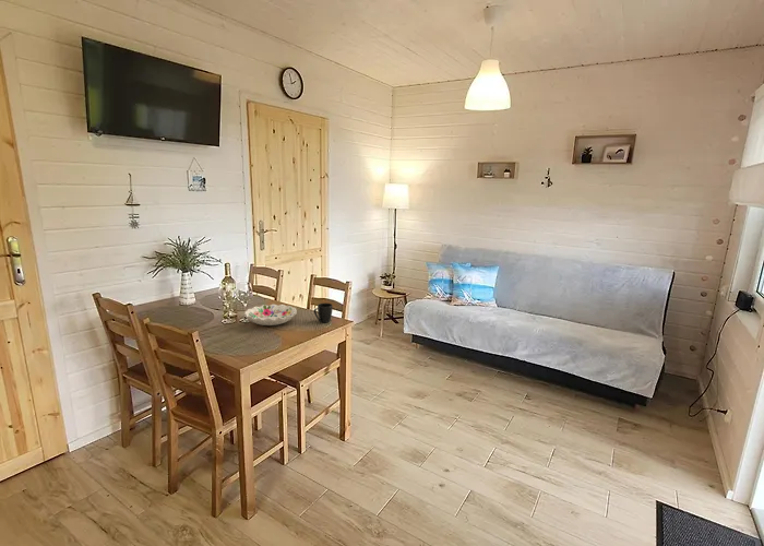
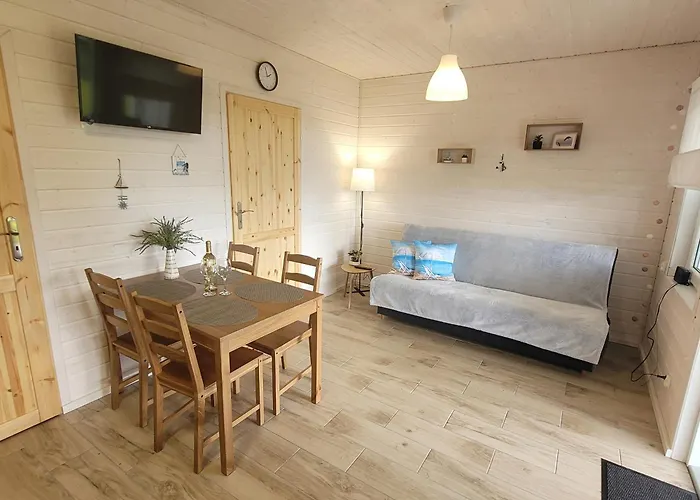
- decorative bowl (271, 316)
- mug (322, 313)
